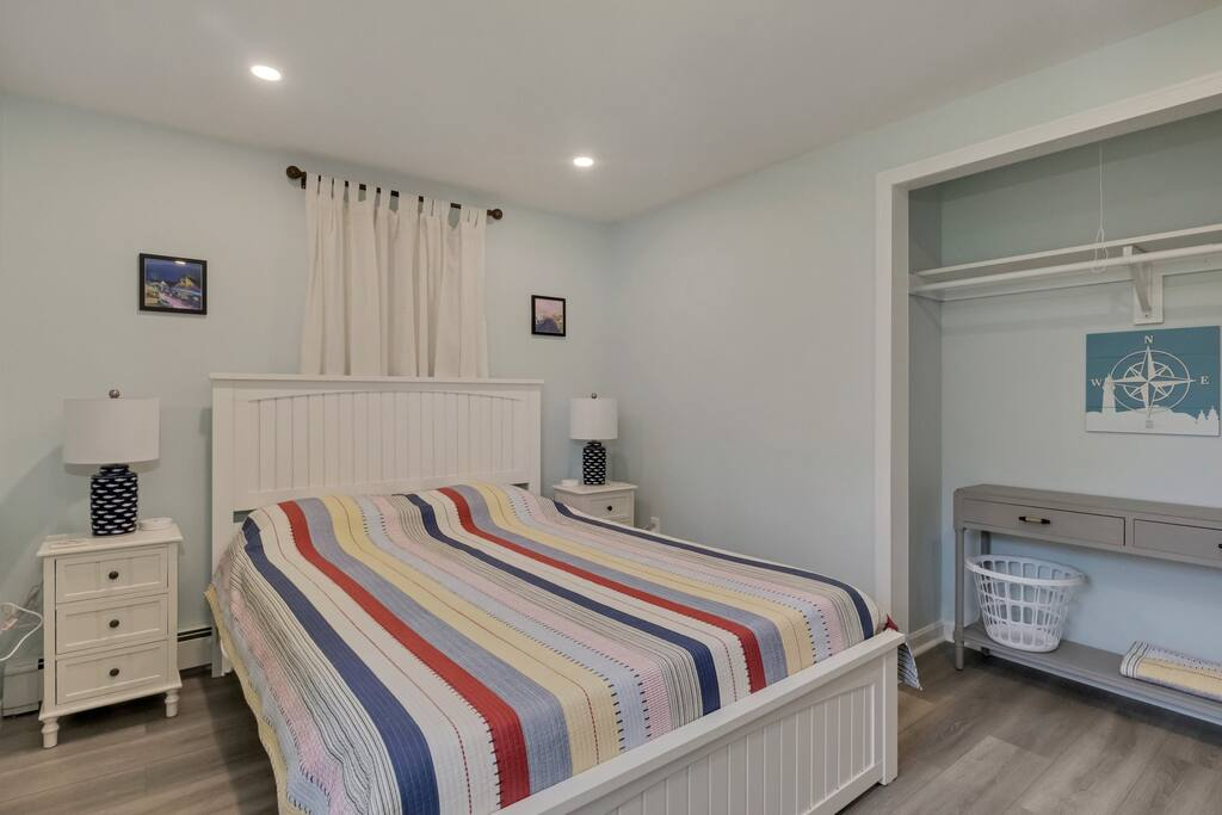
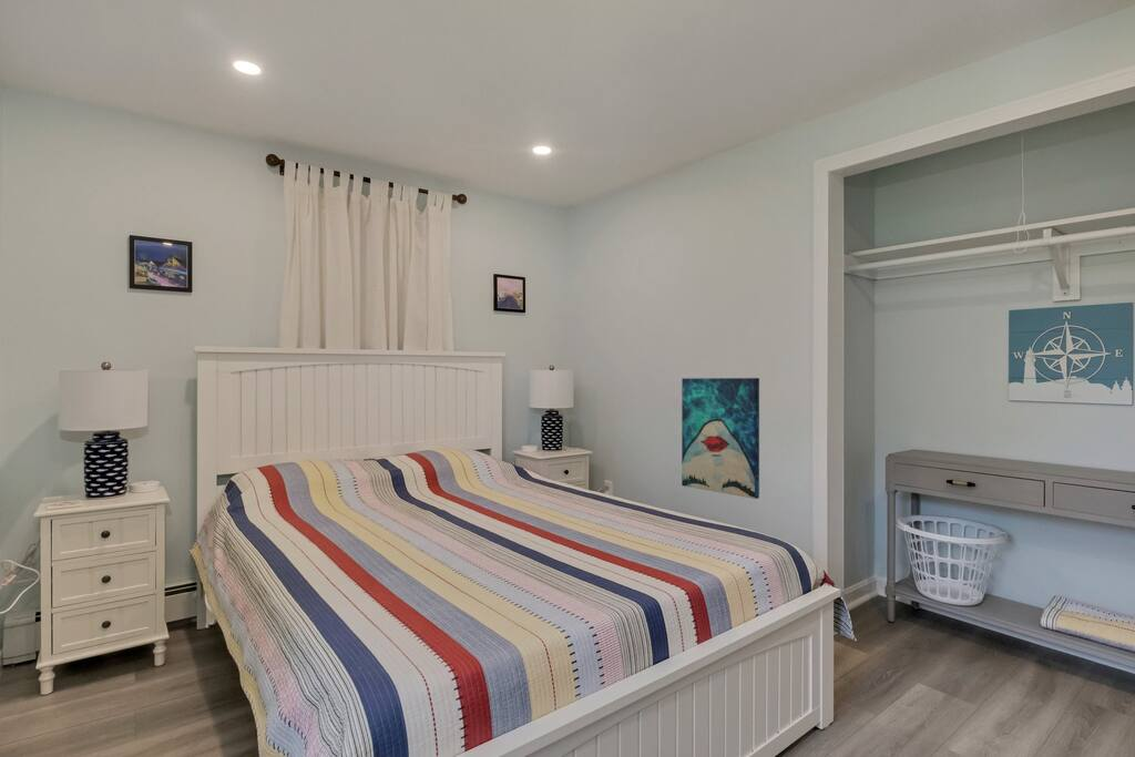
+ wall art (718, 434)
